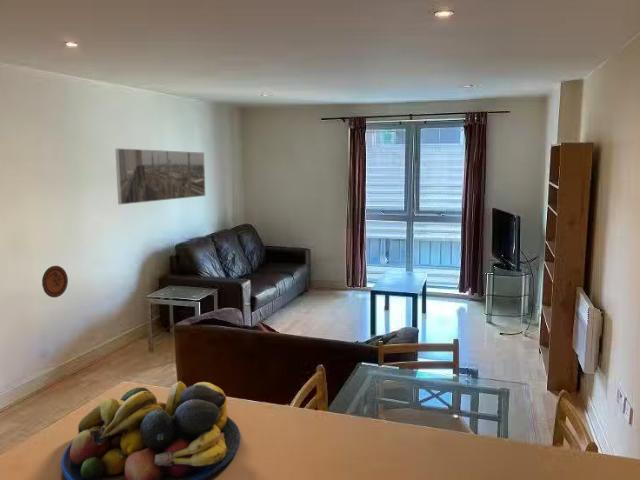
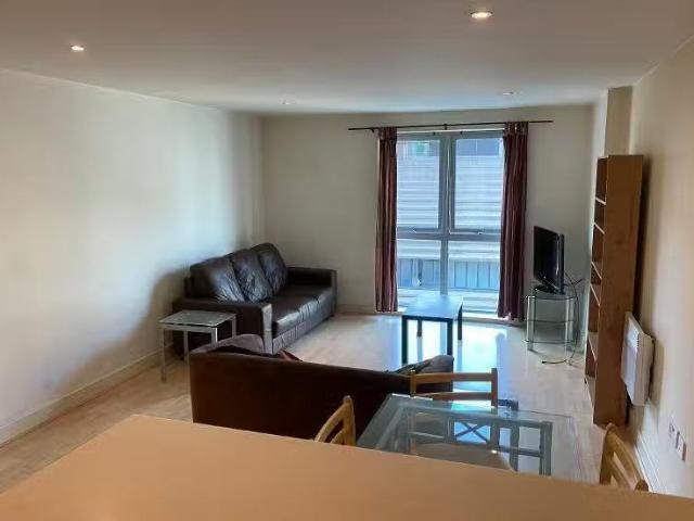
- fruit bowl (152, 418)
- decorative plate (54, 281)
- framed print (166, 175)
